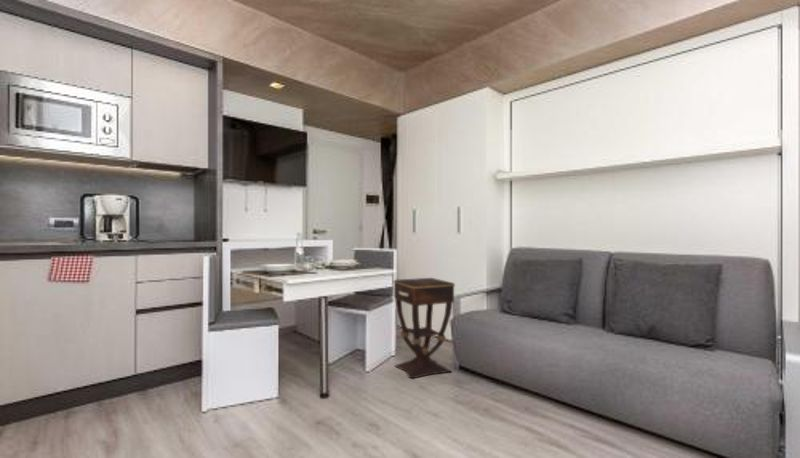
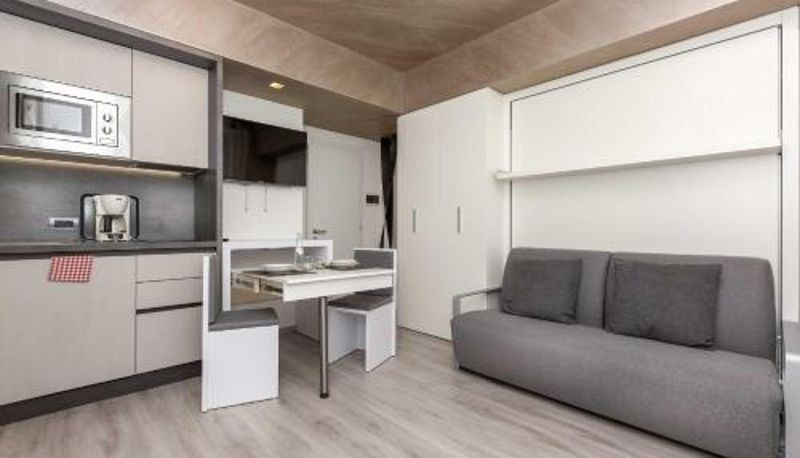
- side table (423, 327)
